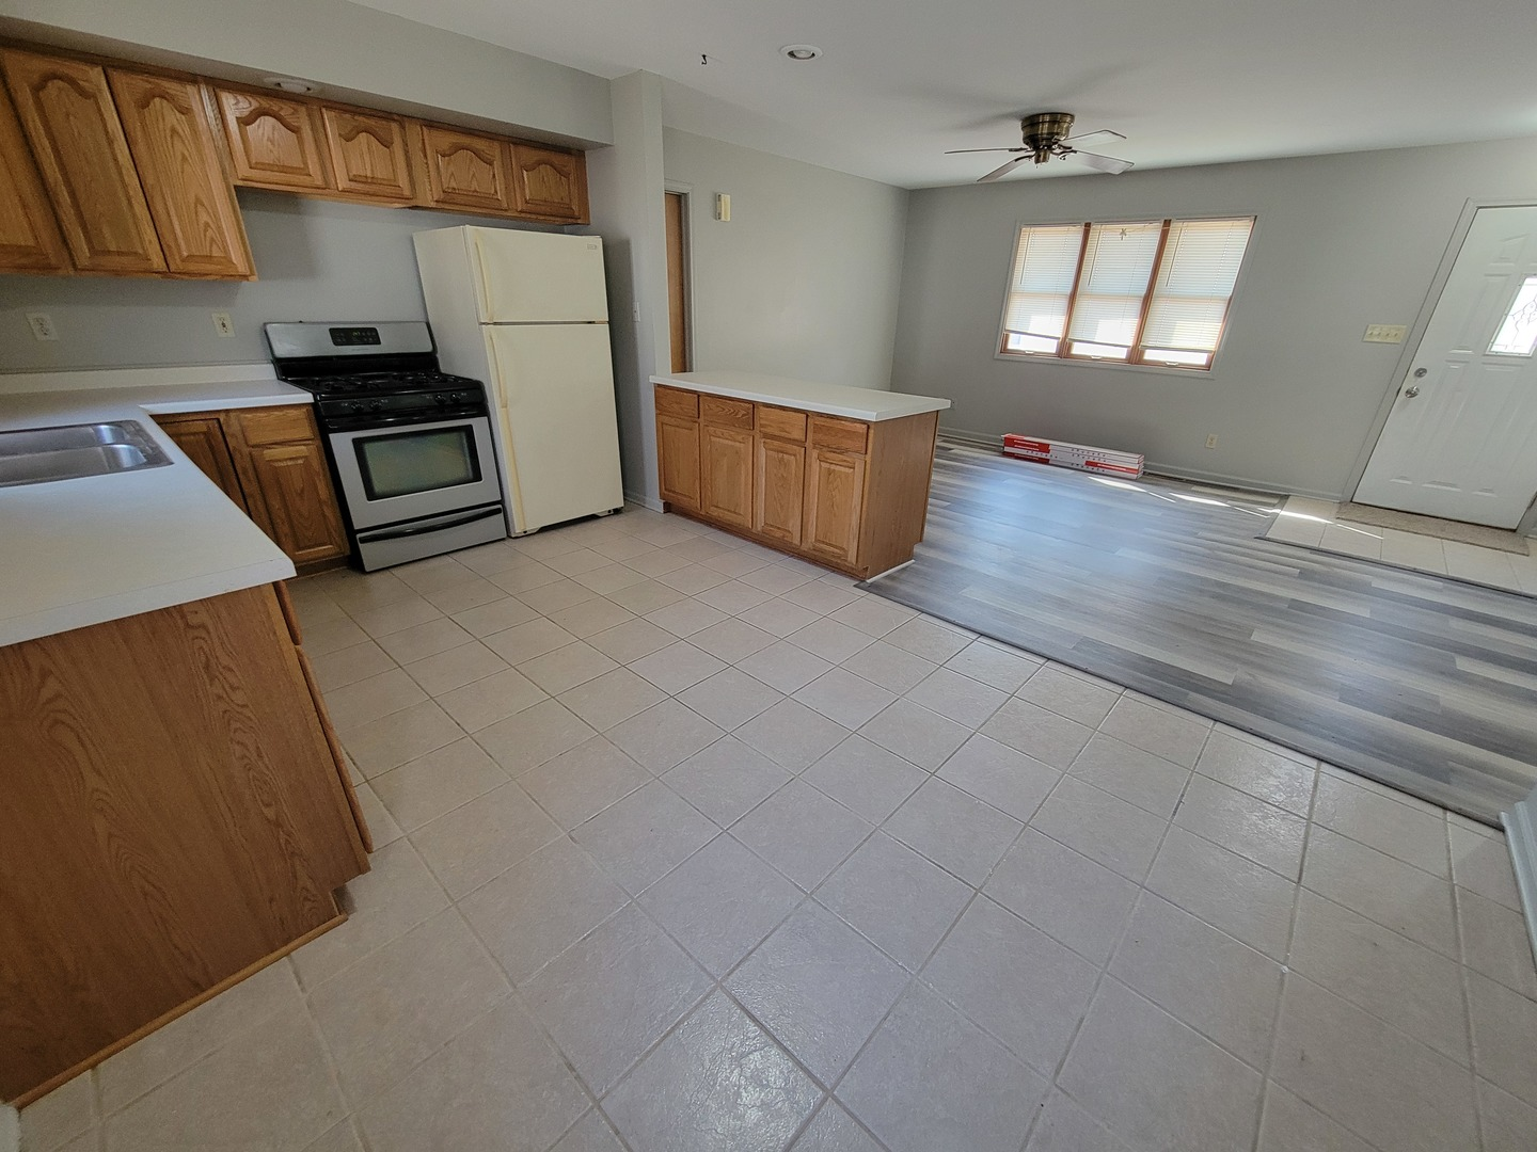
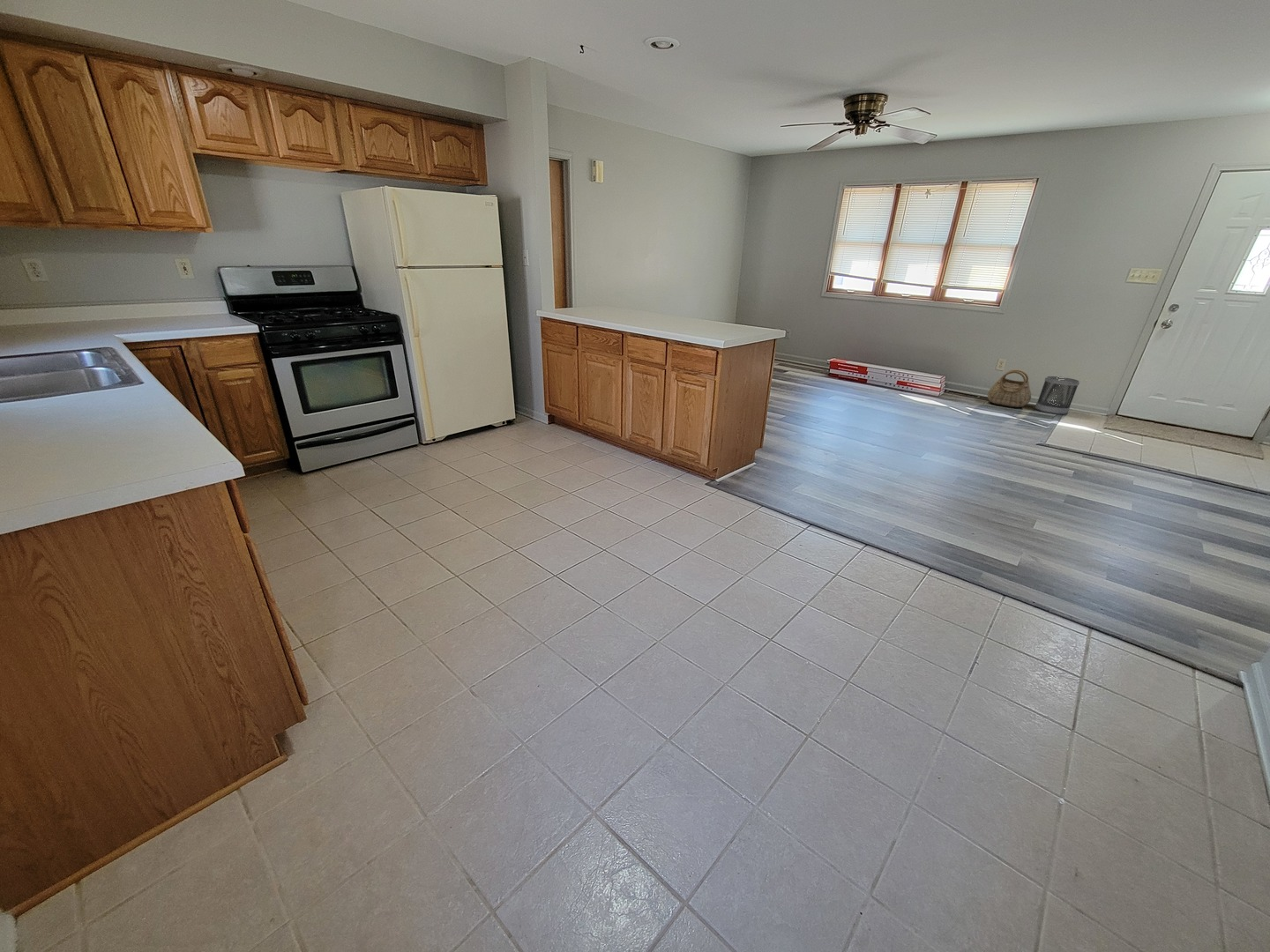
+ basket (1012, 387)
+ wastebasket (1057, 395)
